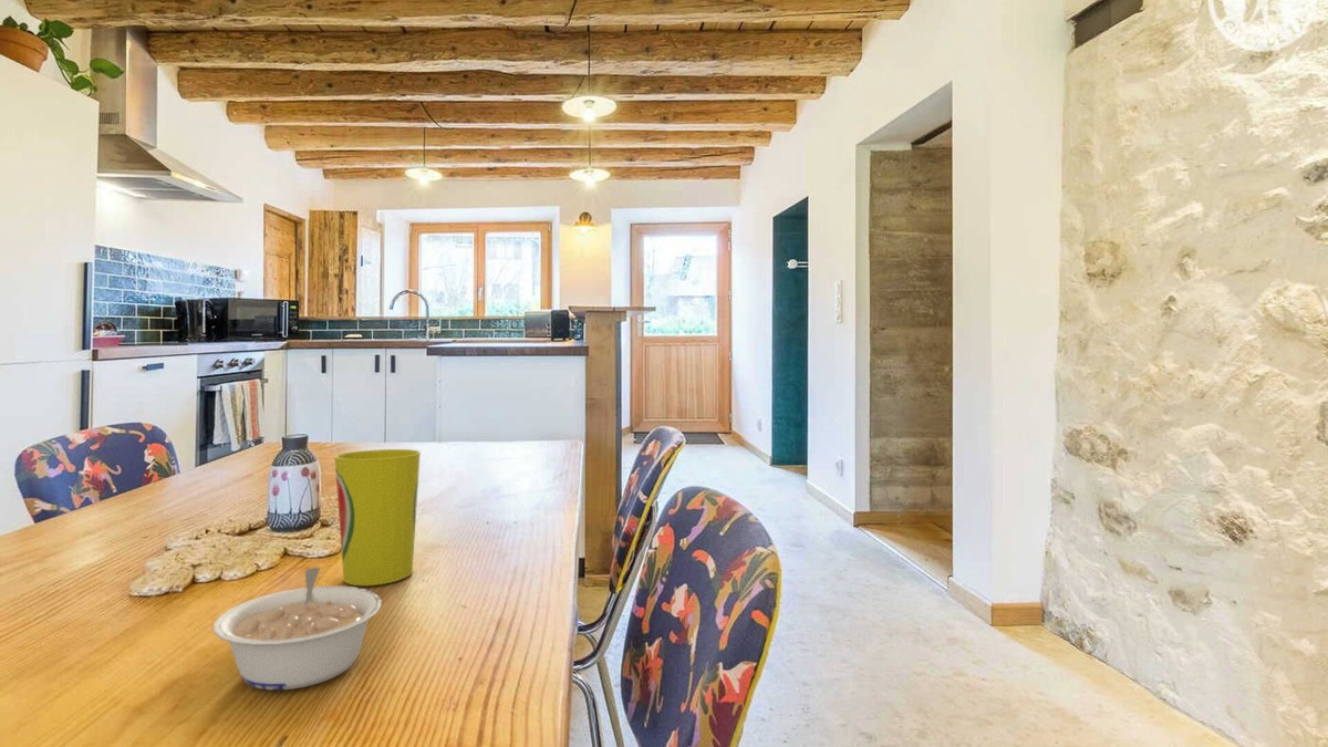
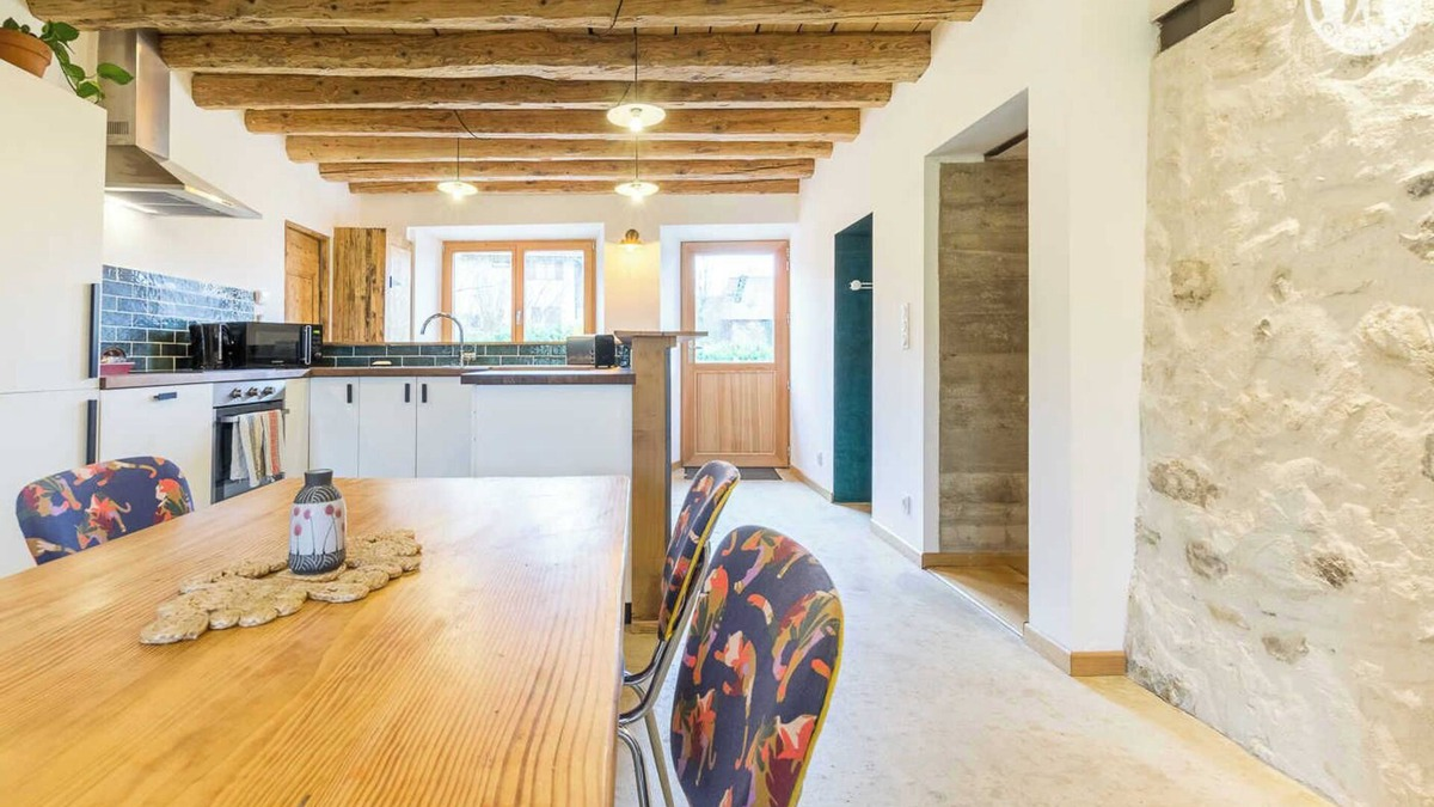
- legume (298, 631)
- cup (378, 513)
